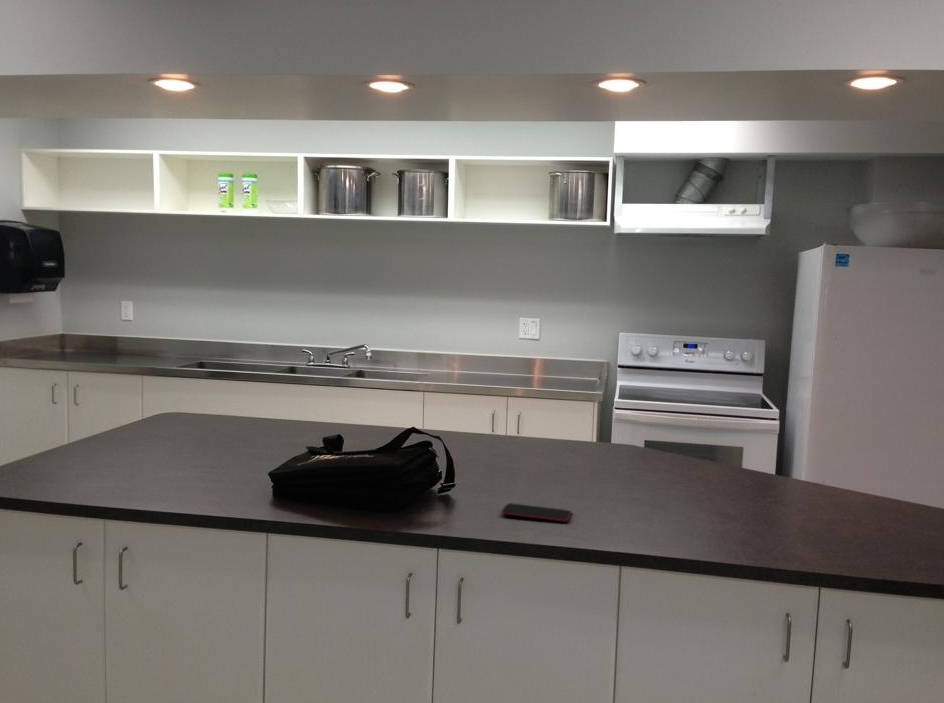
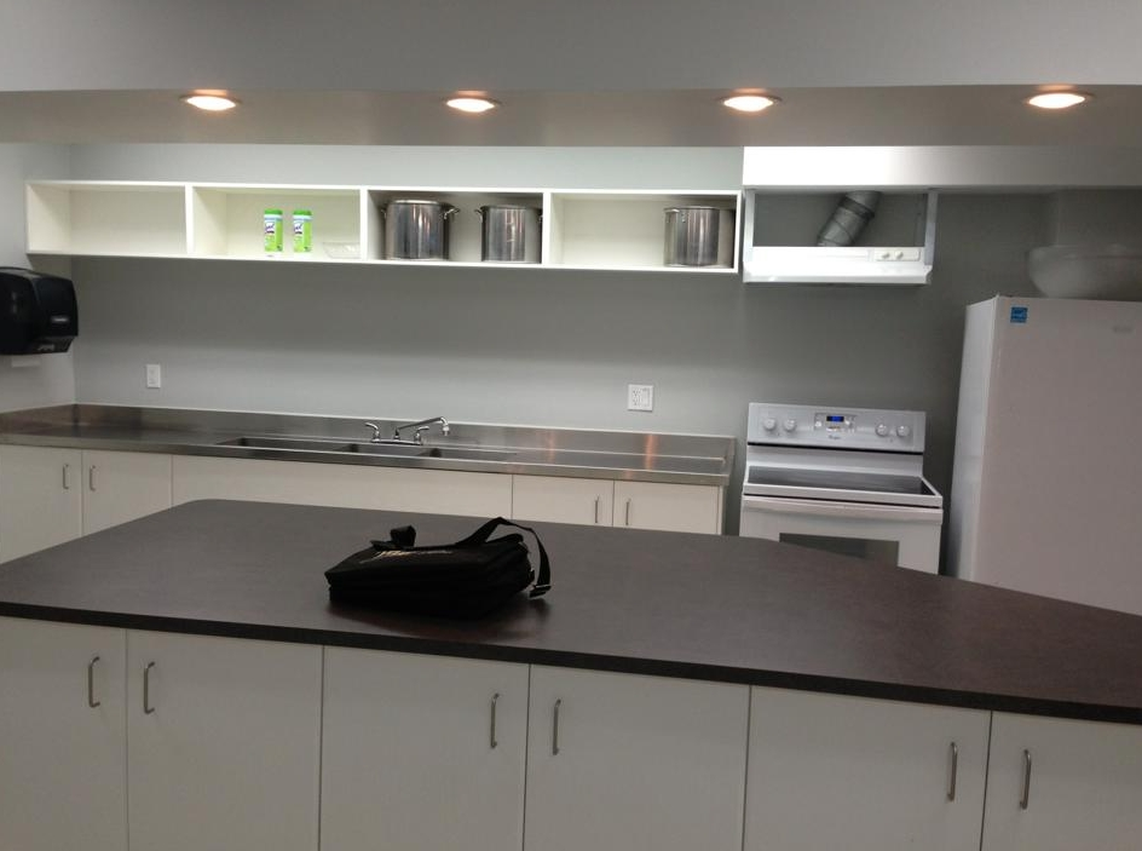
- smartphone (536, 512)
